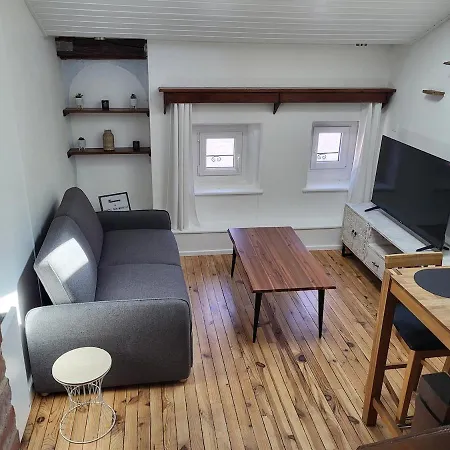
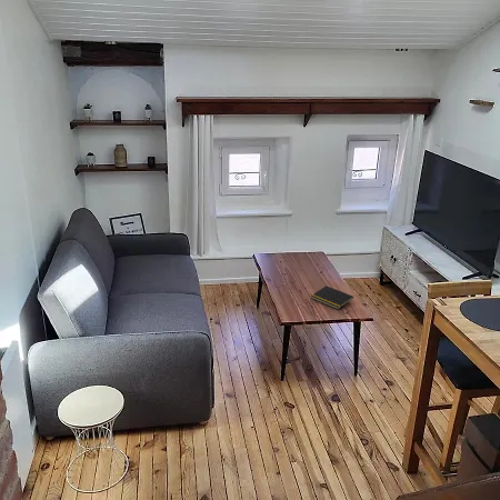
+ notepad (331, 297)
